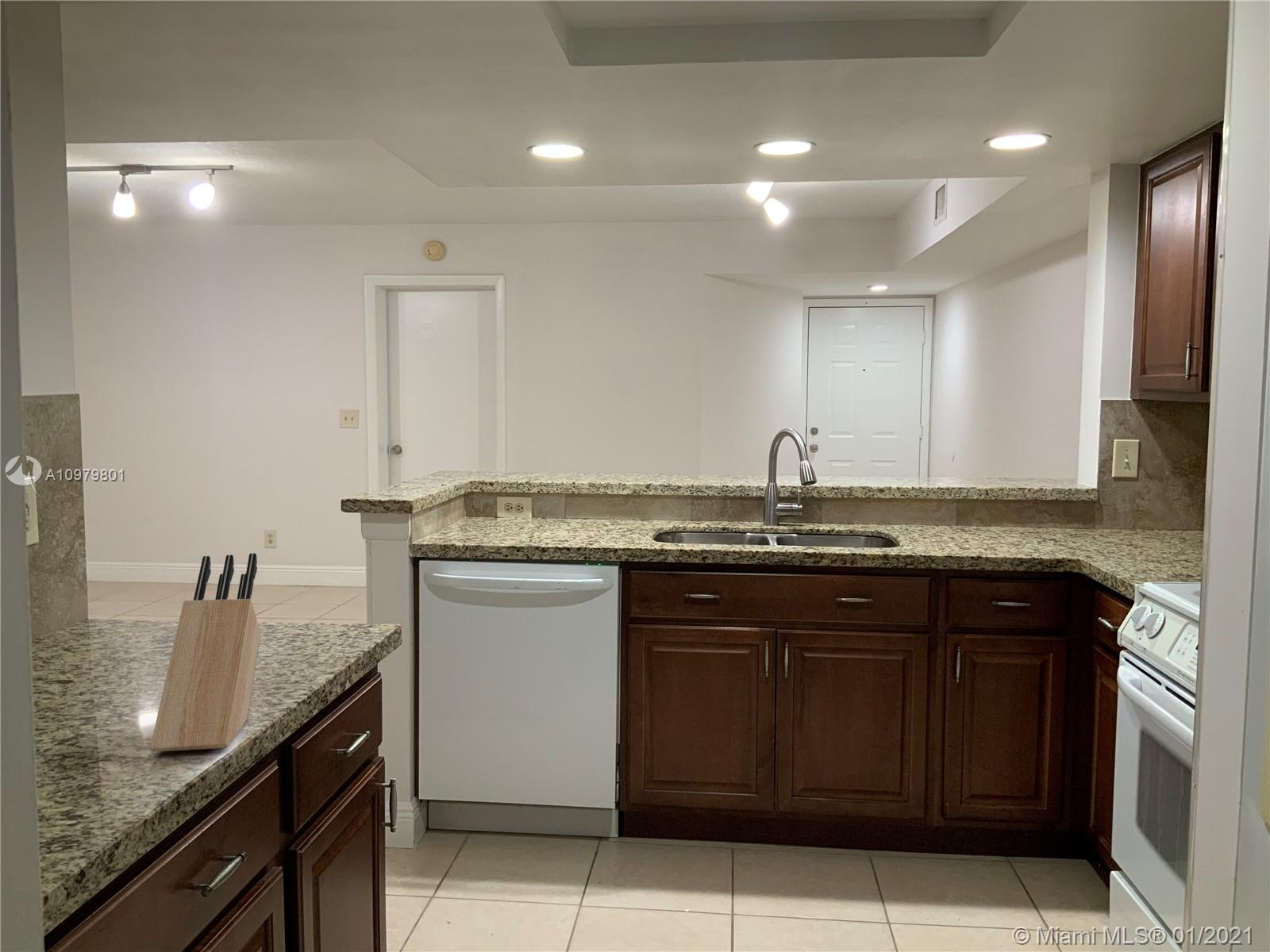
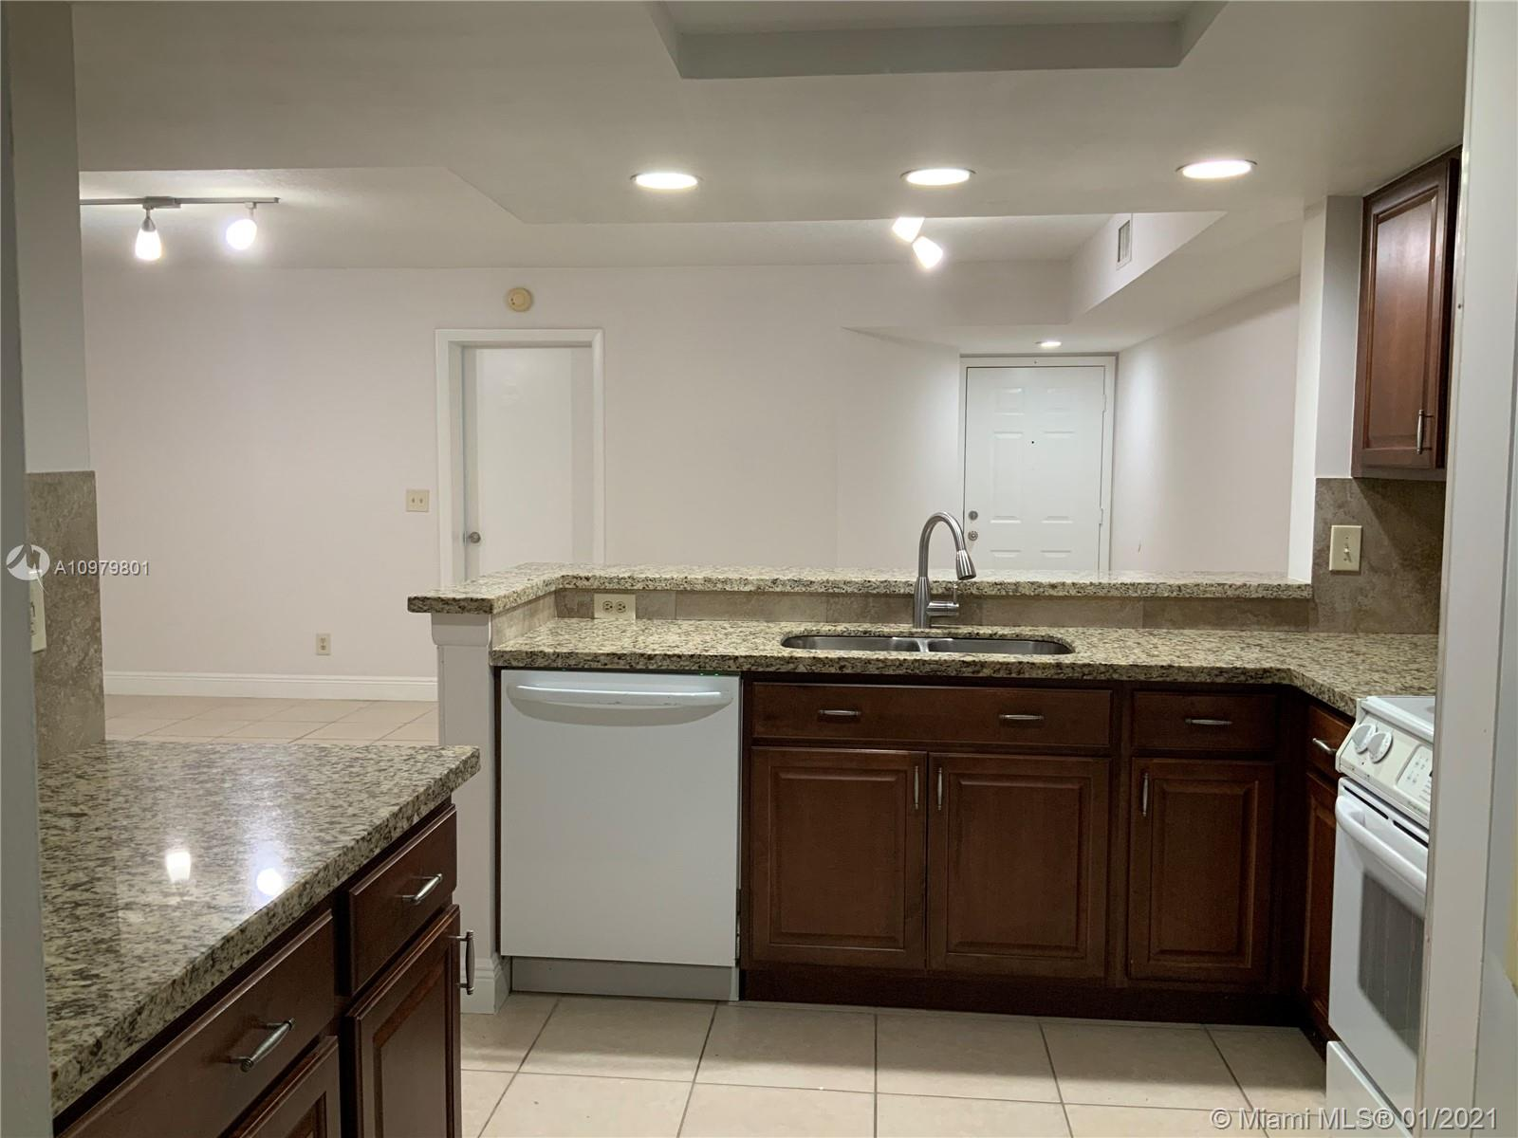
- knife block (213, 642)
